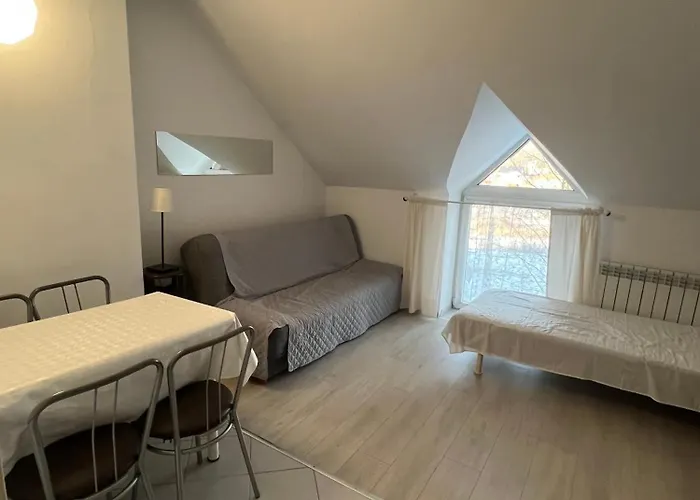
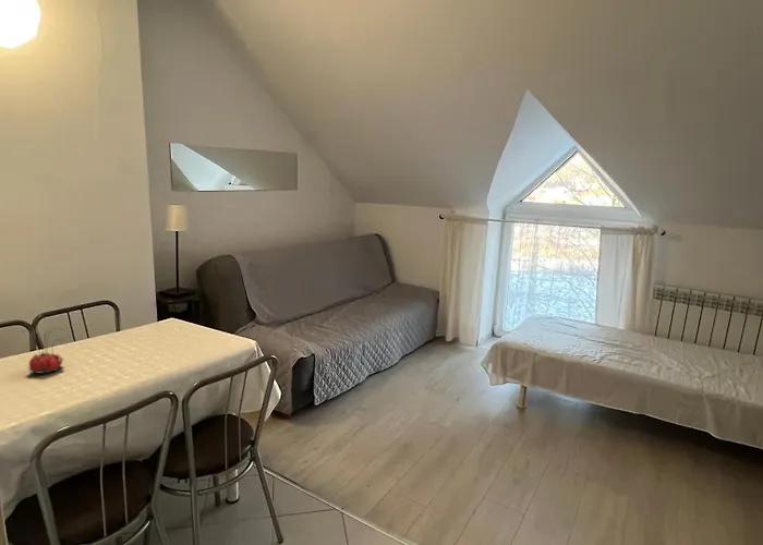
+ flower (45, 349)
